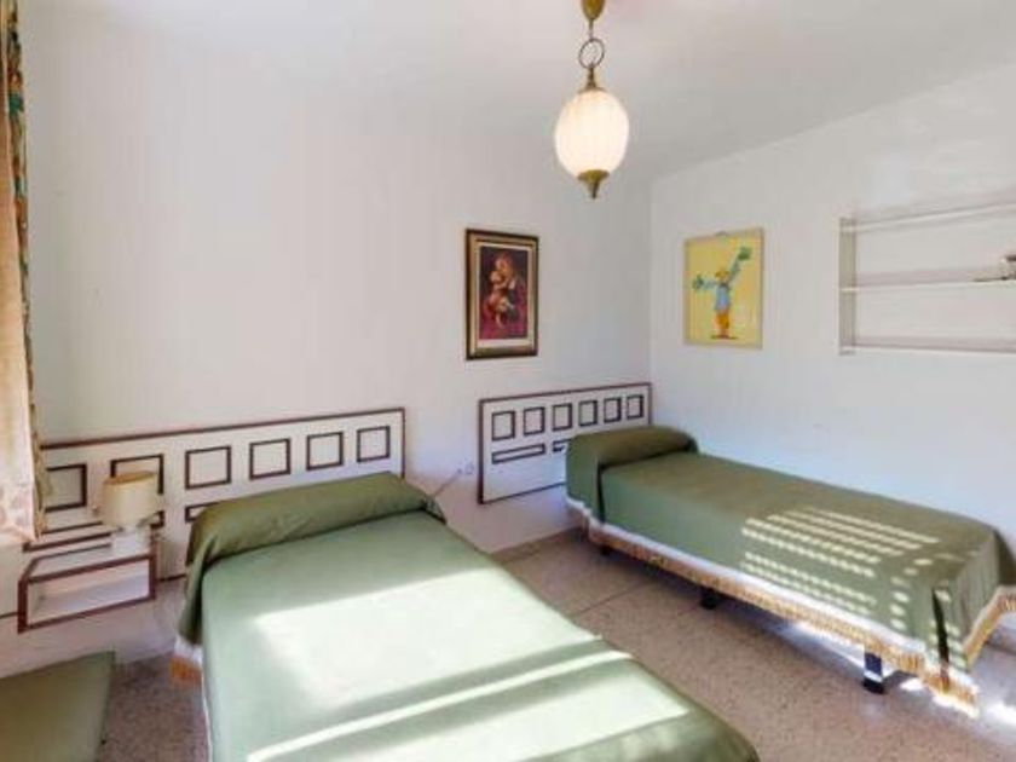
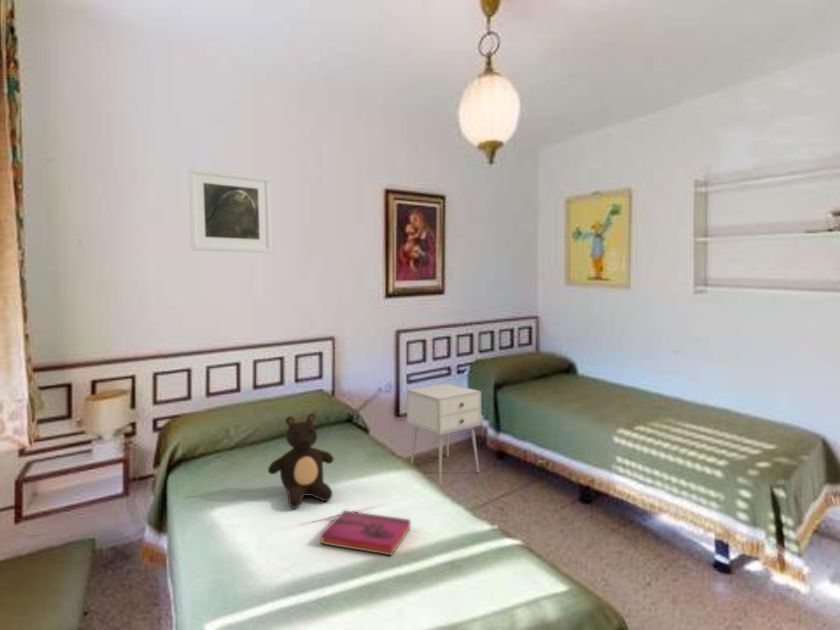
+ hardback book (366, 531)
+ nightstand (444, 431)
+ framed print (232, 212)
+ teddy bear (304, 457)
